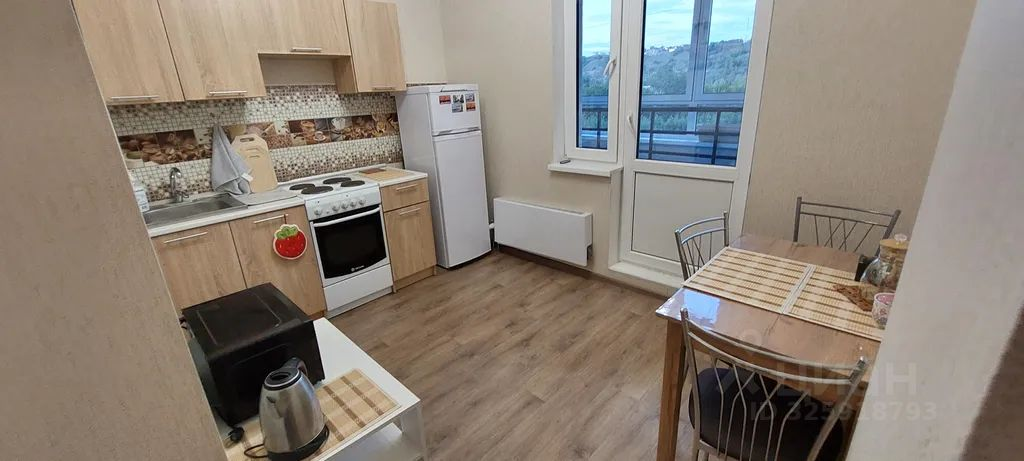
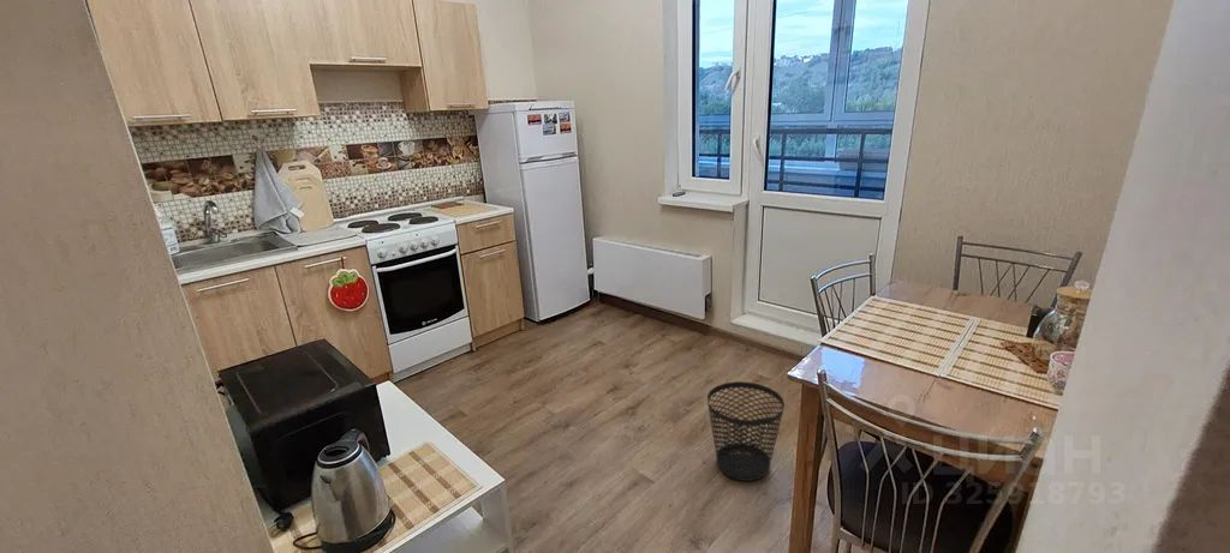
+ wastebasket (744, 433)
